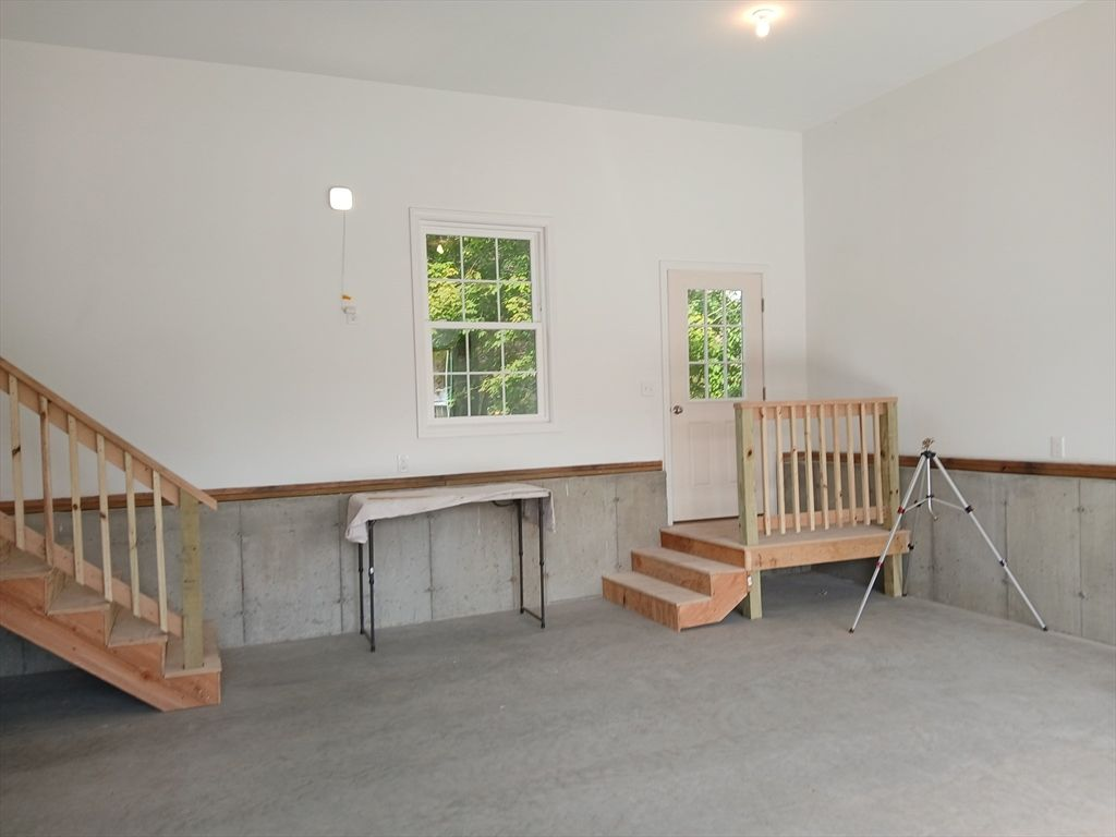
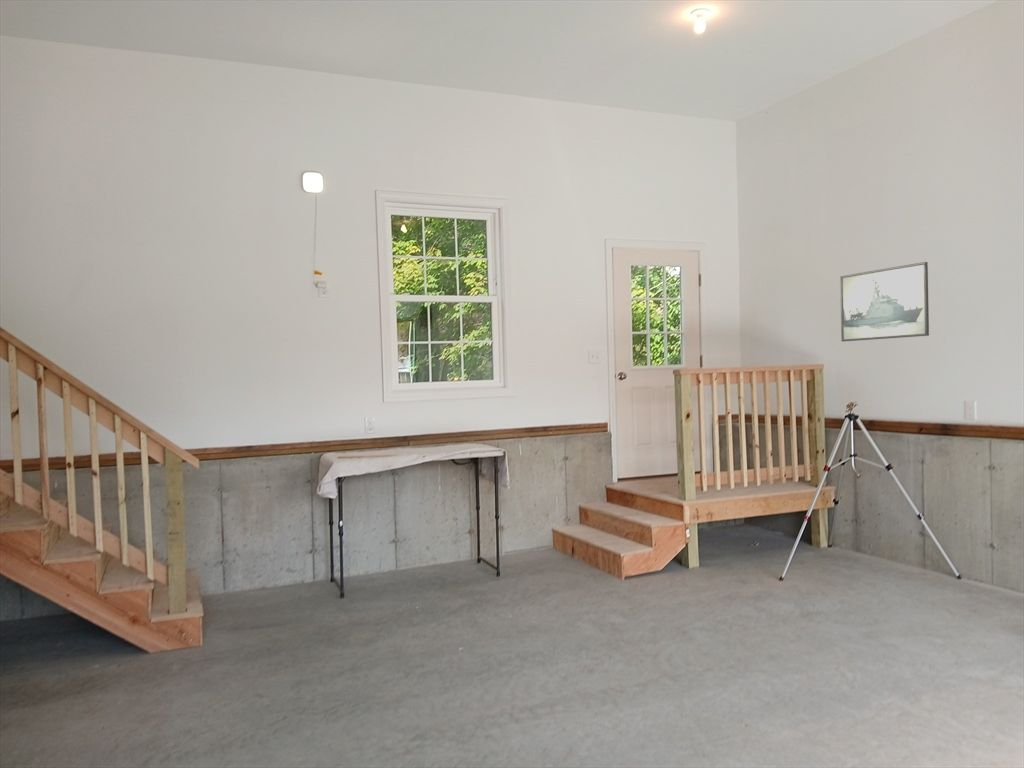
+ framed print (881, 304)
